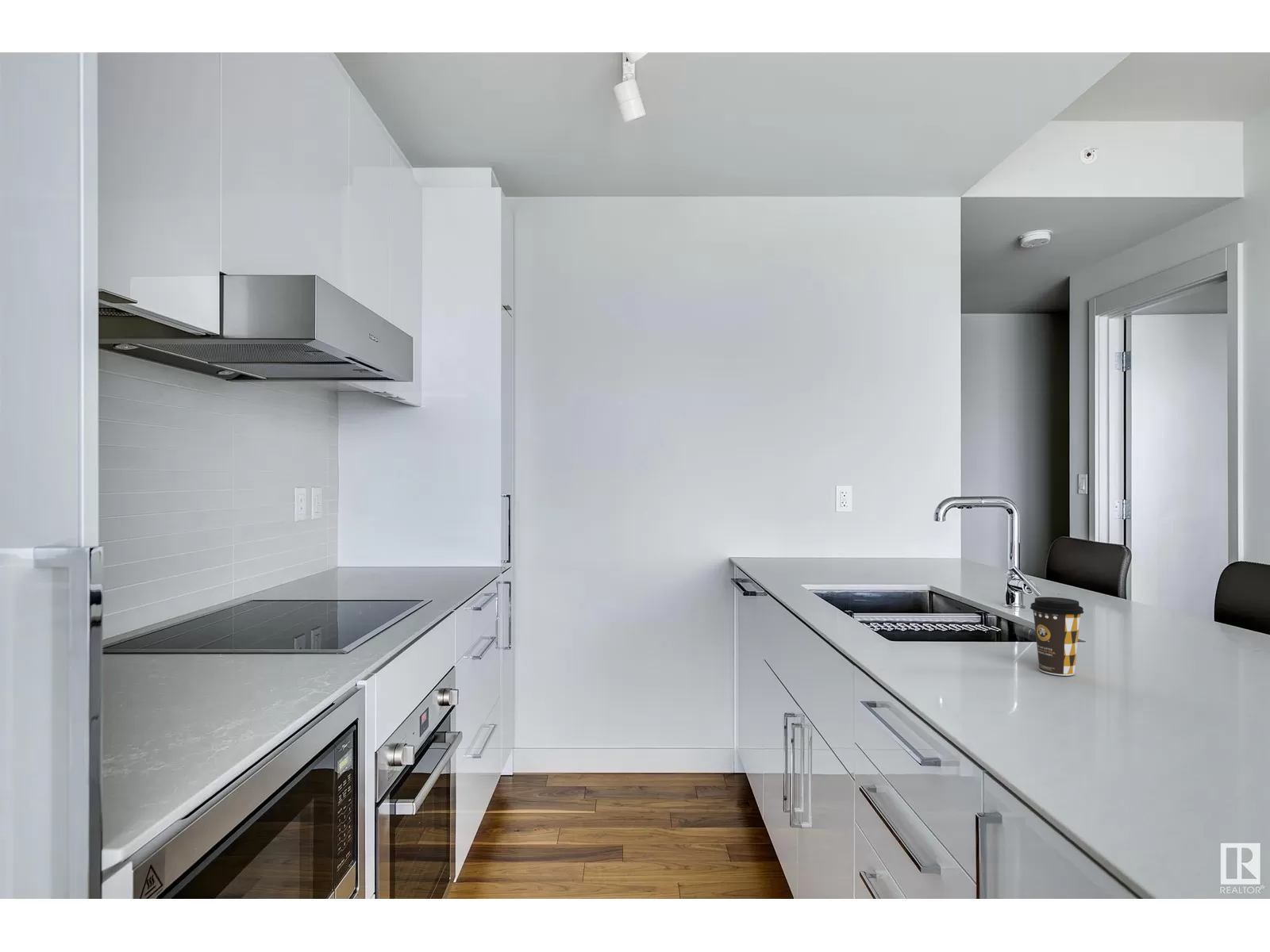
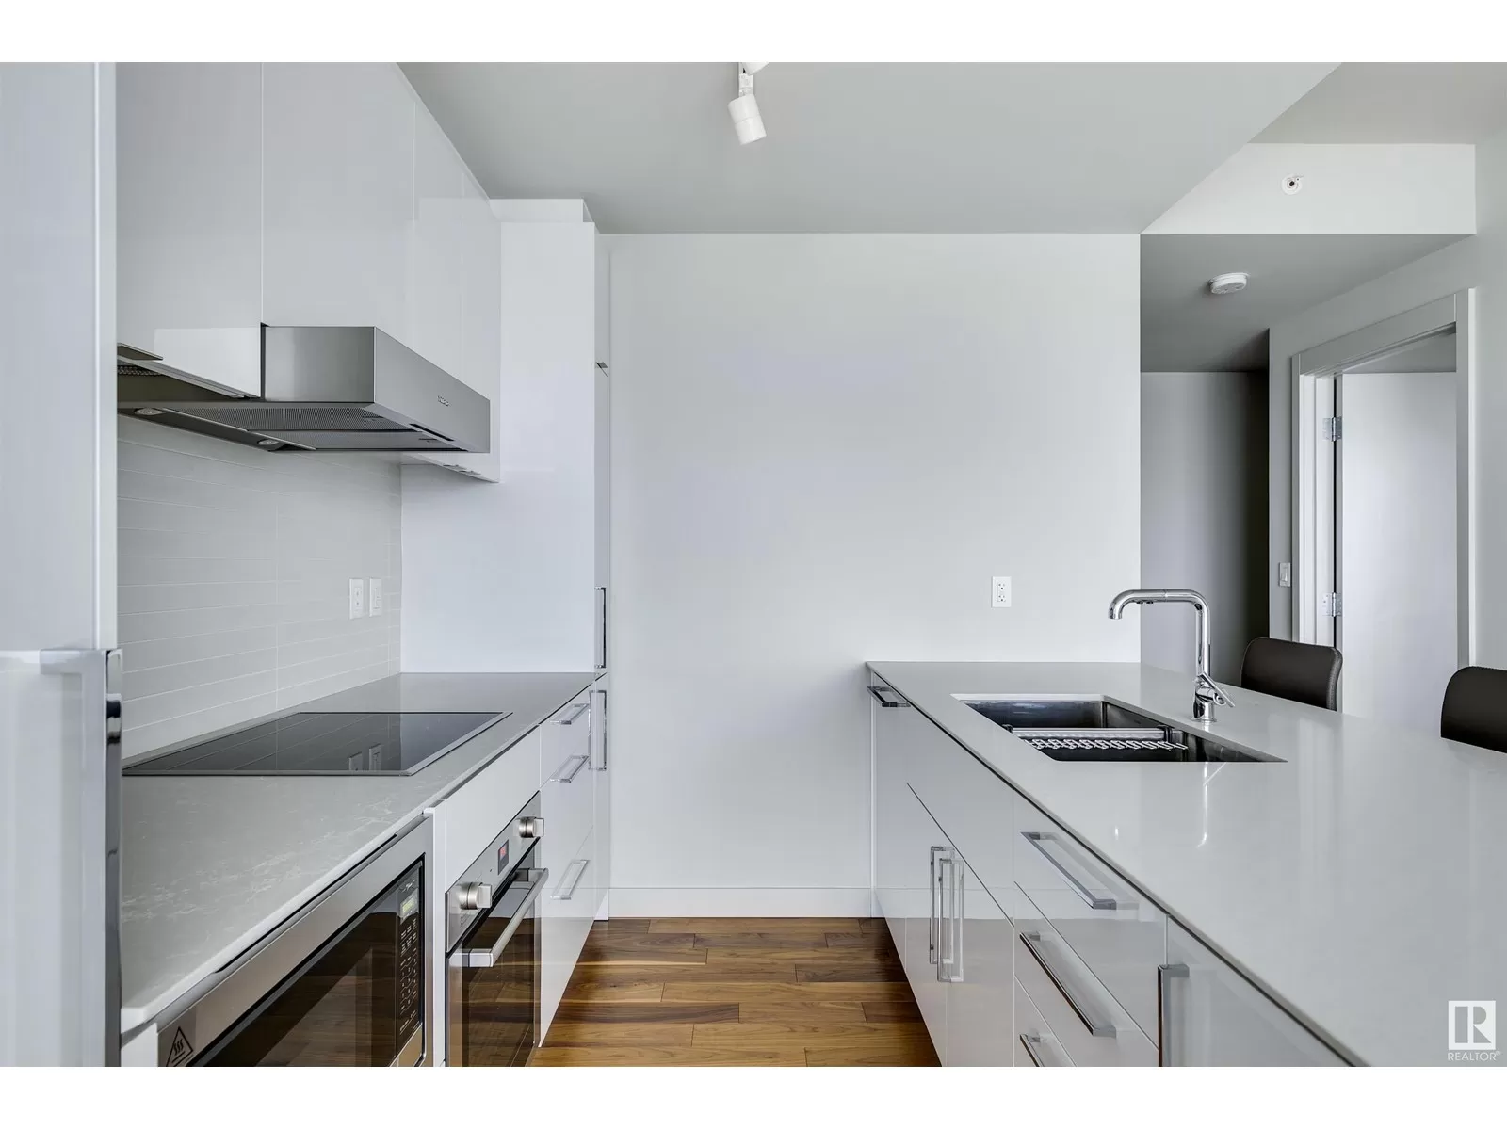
- coffee cup (1056, 635)
